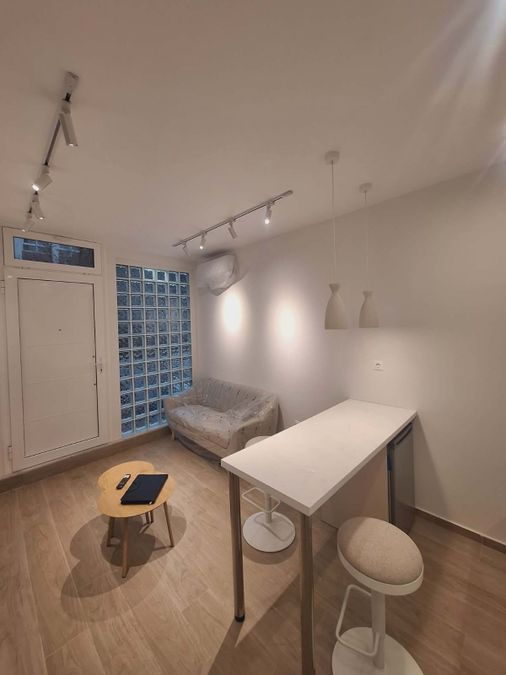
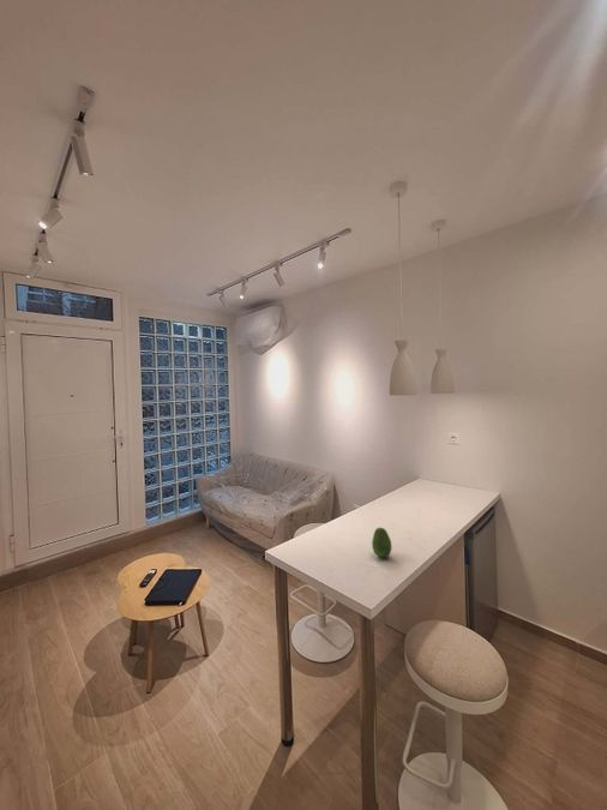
+ fruit (381, 542)
